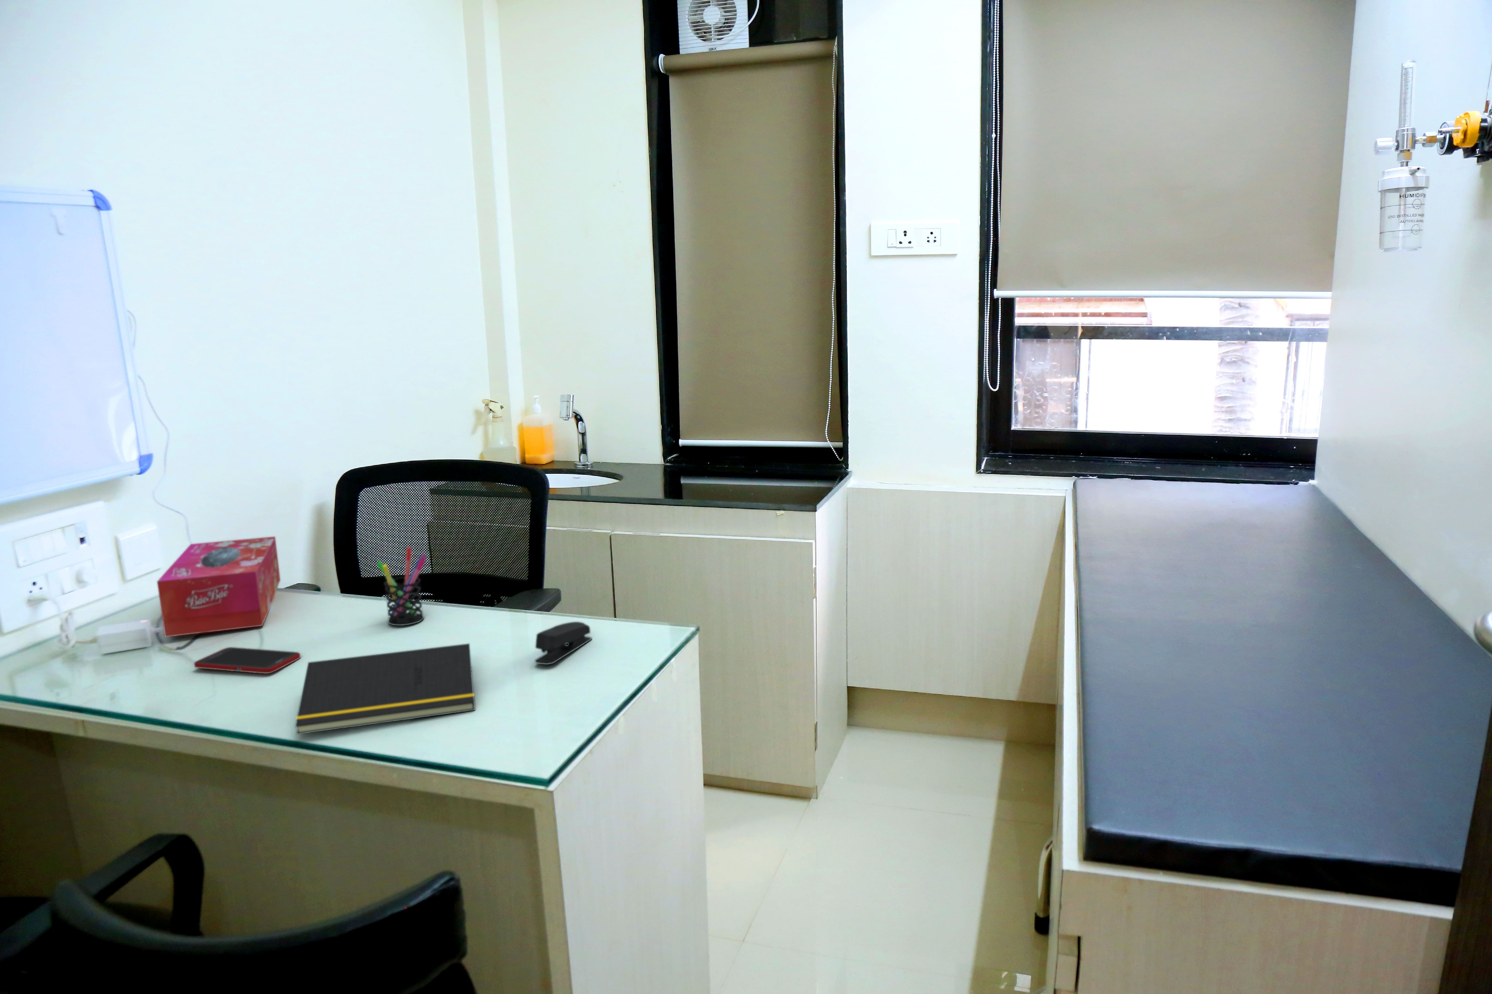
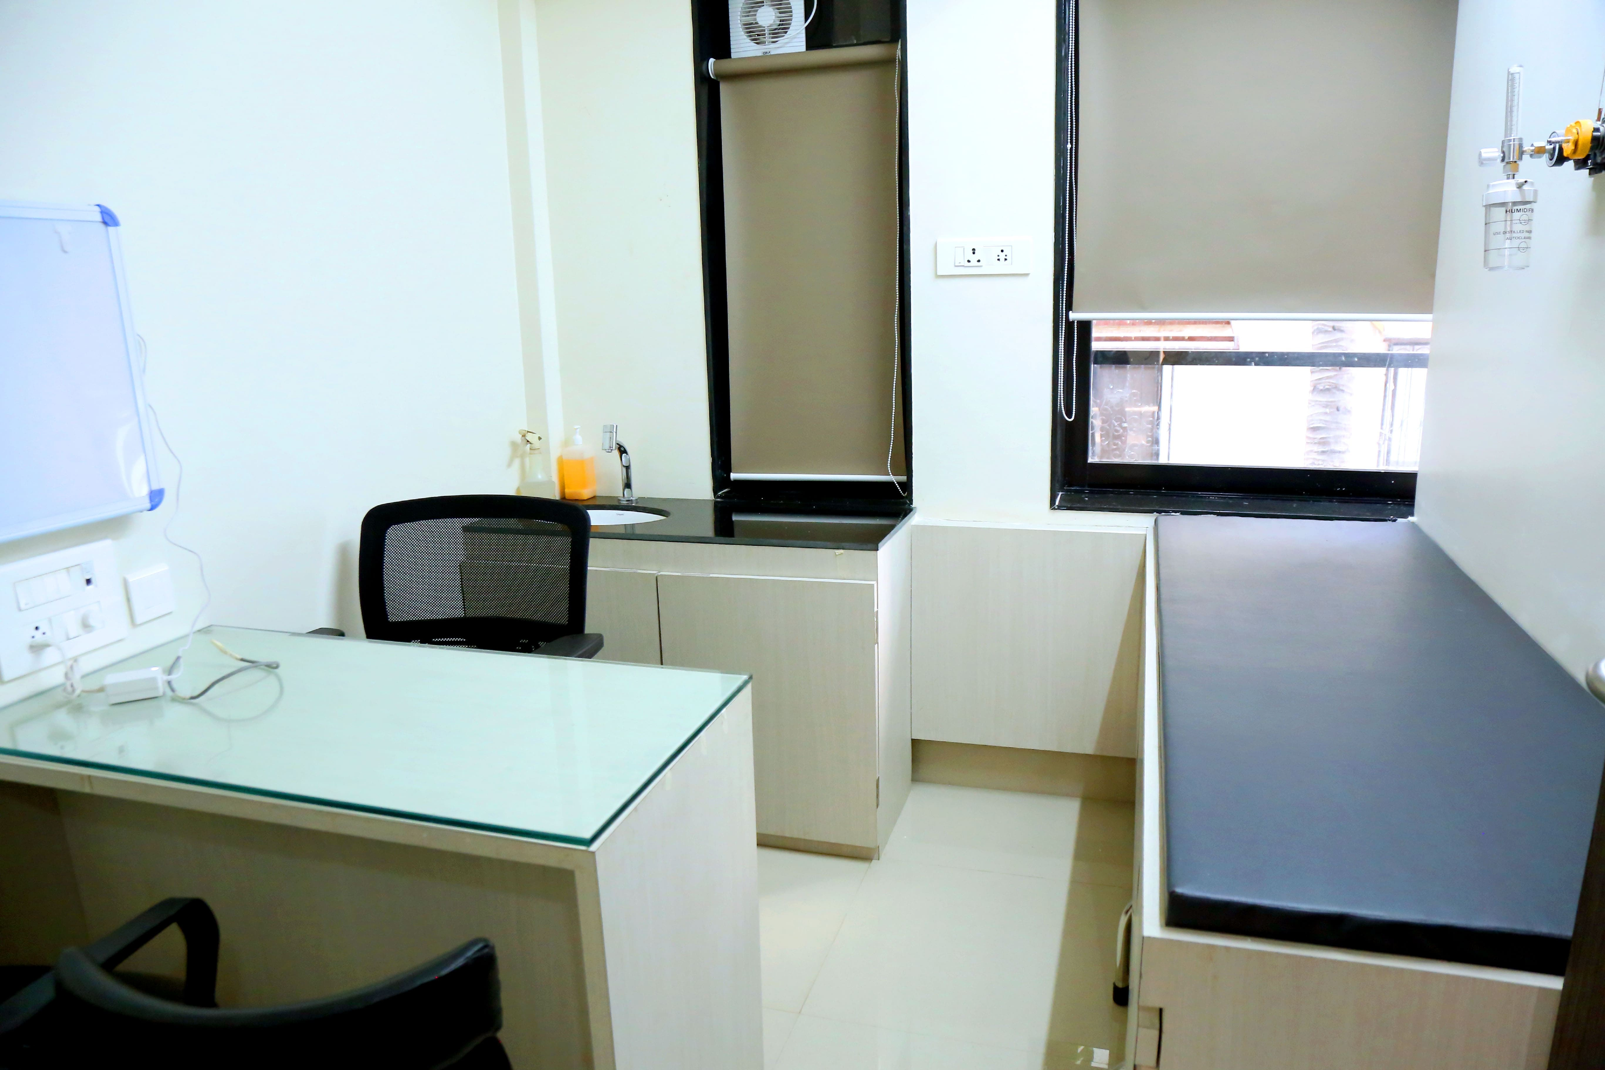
- cell phone (248, 660)
- pen holder (400, 586)
- stapler (563, 636)
- notepad (390, 686)
- tissue box (224, 582)
